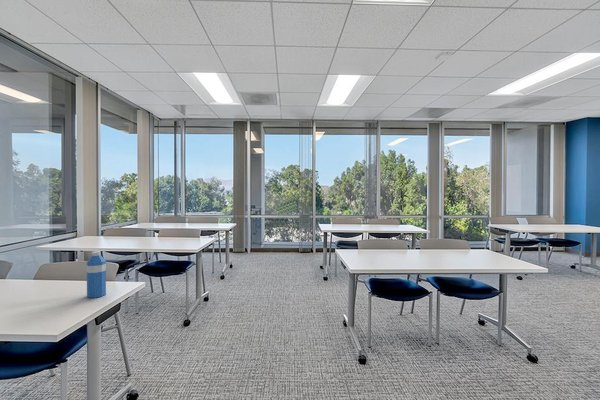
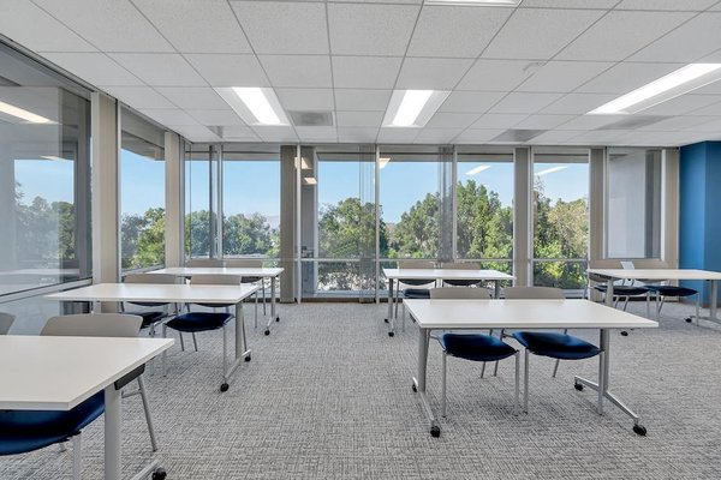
- water bottle (96, 273)
